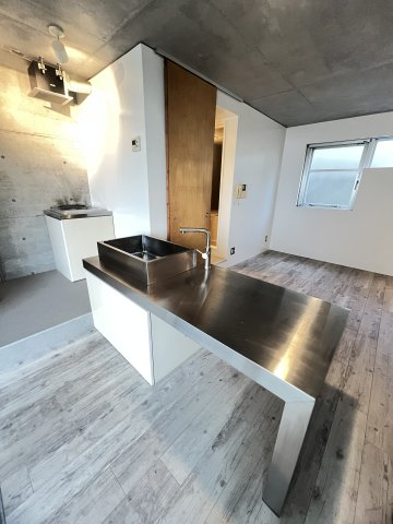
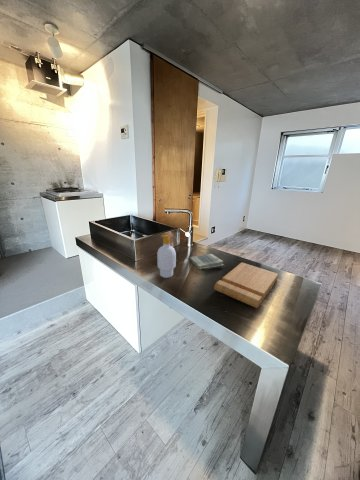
+ cutting board (248, 281)
+ soap bottle (166, 255)
+ dish towel (206, 261)
